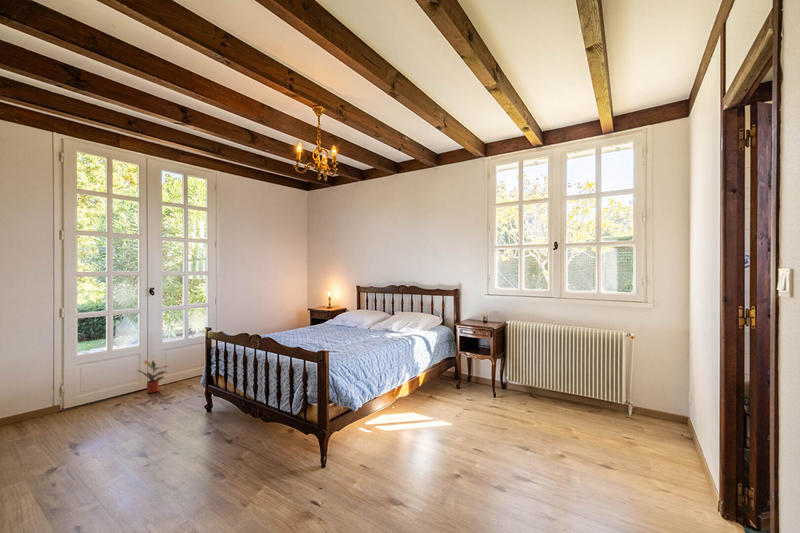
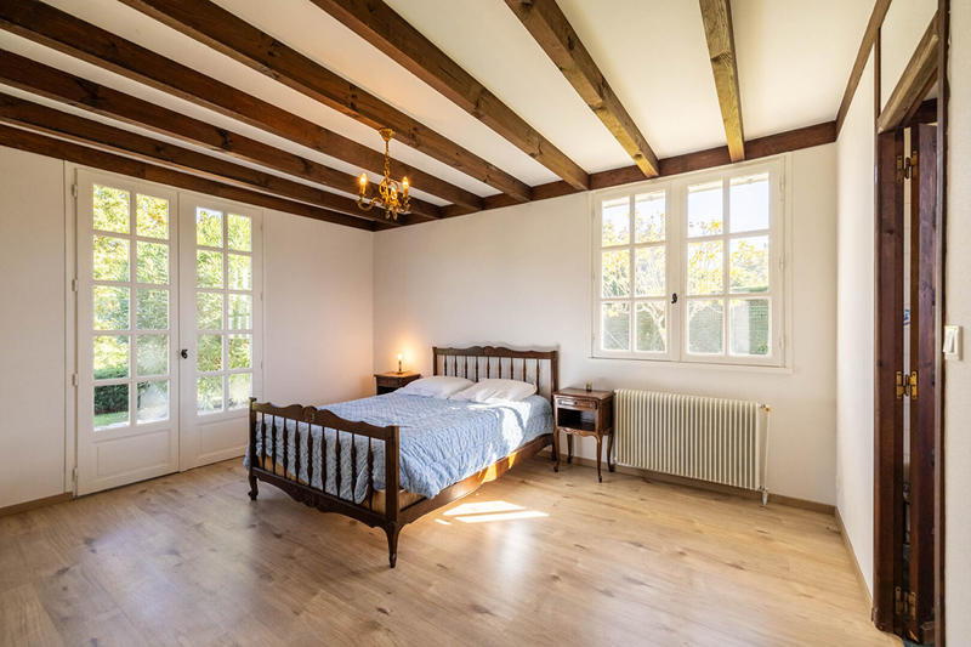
- potted plant (154, 375)
